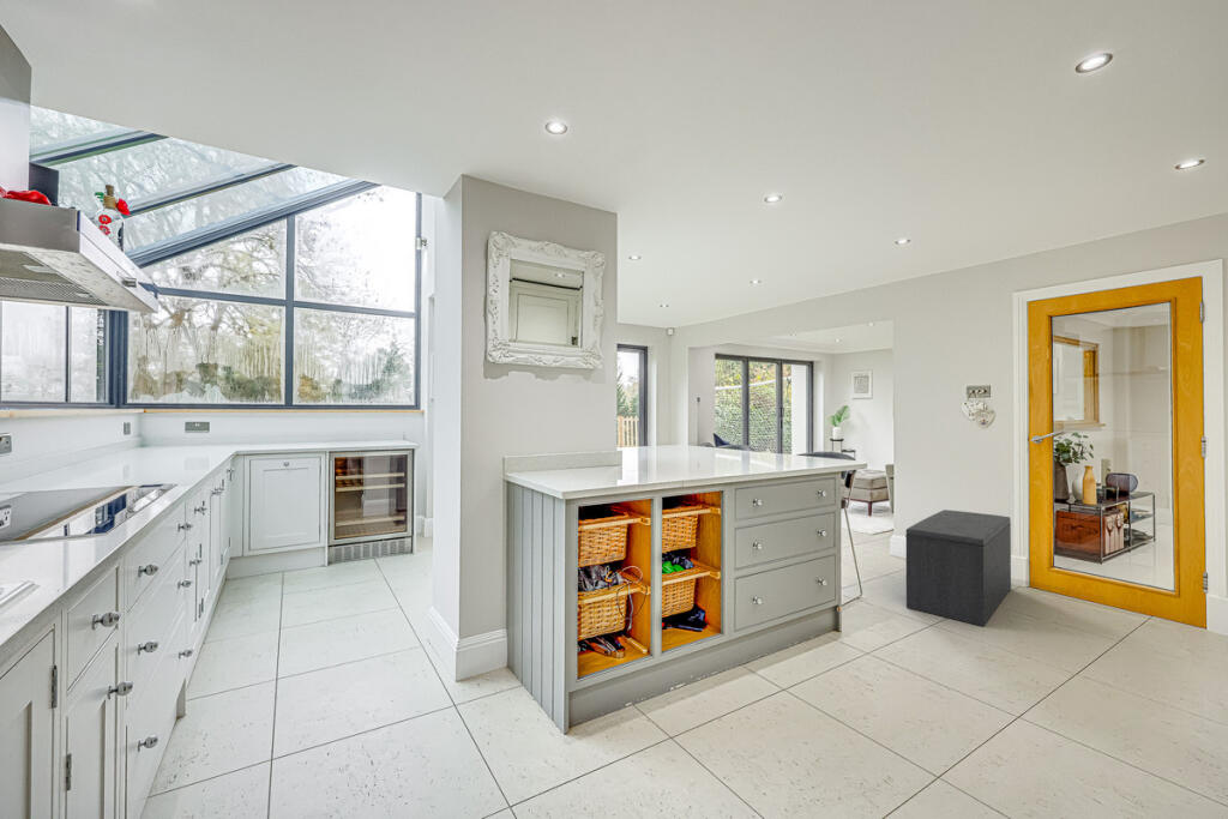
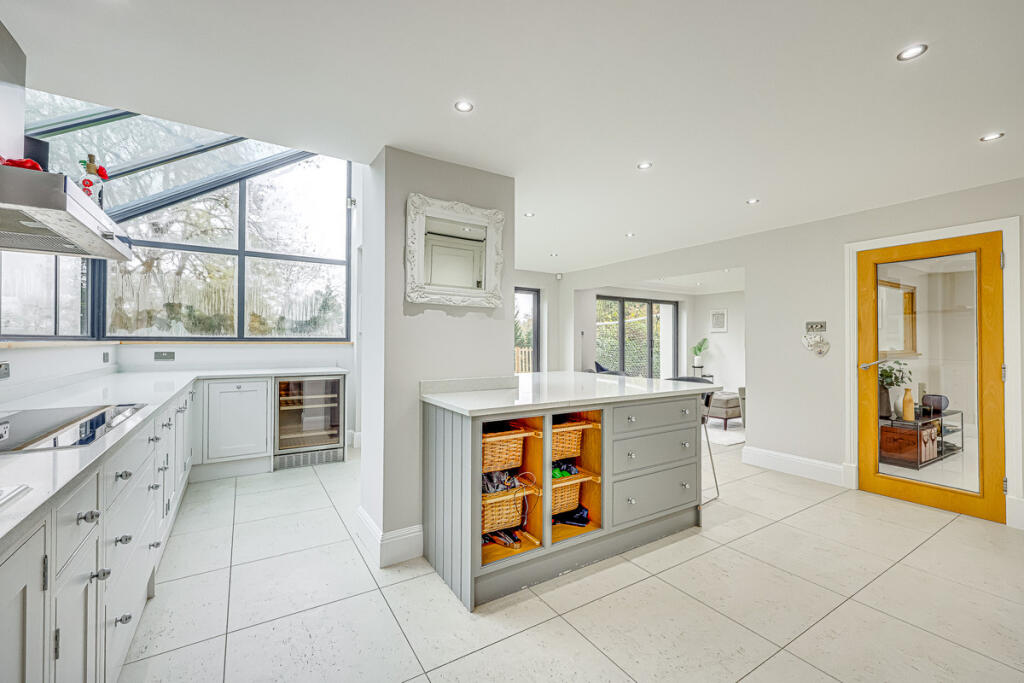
- bench (961, 559)
